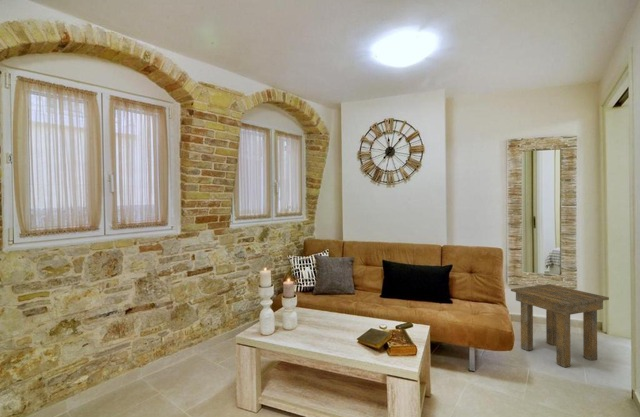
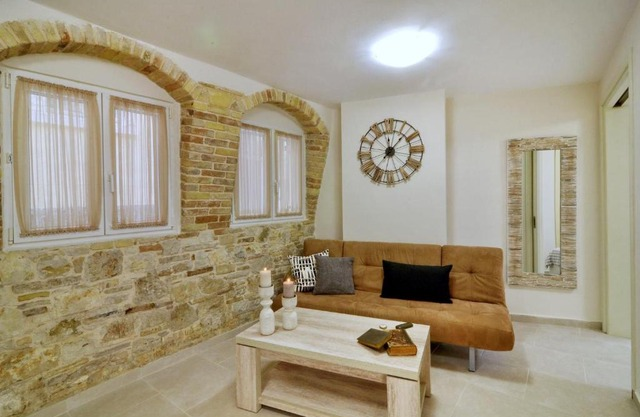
- side table (557, 323)
